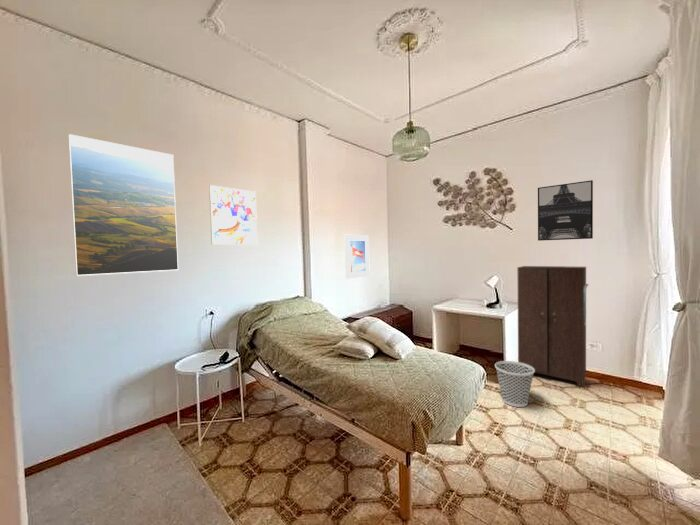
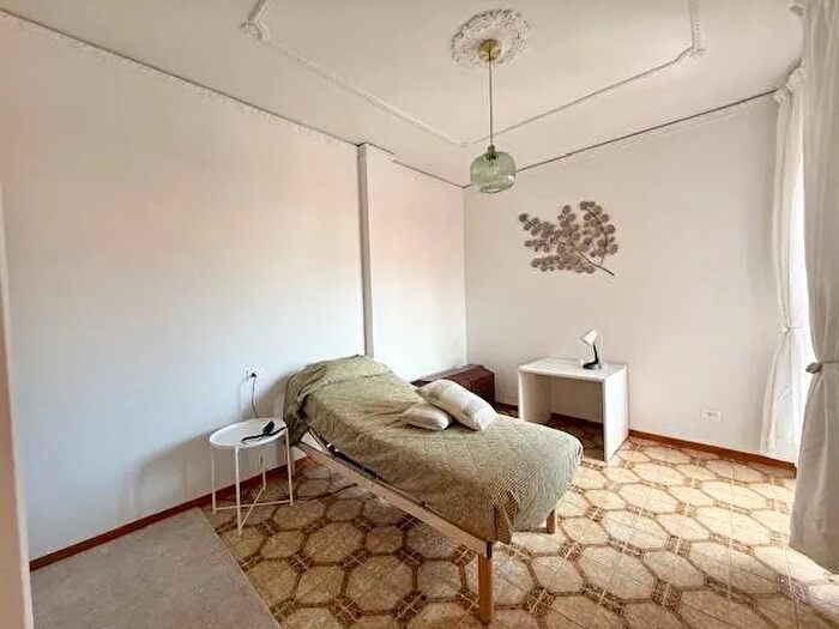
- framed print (234, 216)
- wall art (564, 212)
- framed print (357, 256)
- wastebasket (514, 384)
- cabinet (551, 322)
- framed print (129, 209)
